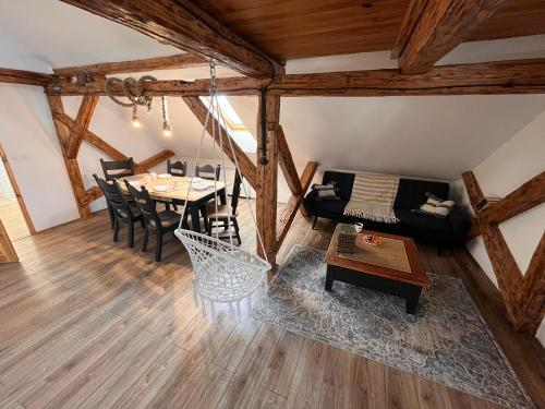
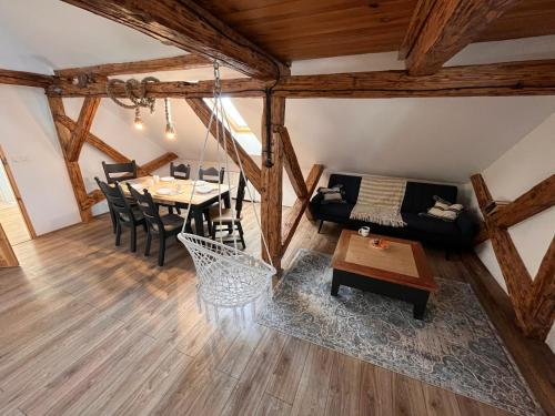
- book stack (344, 238)
